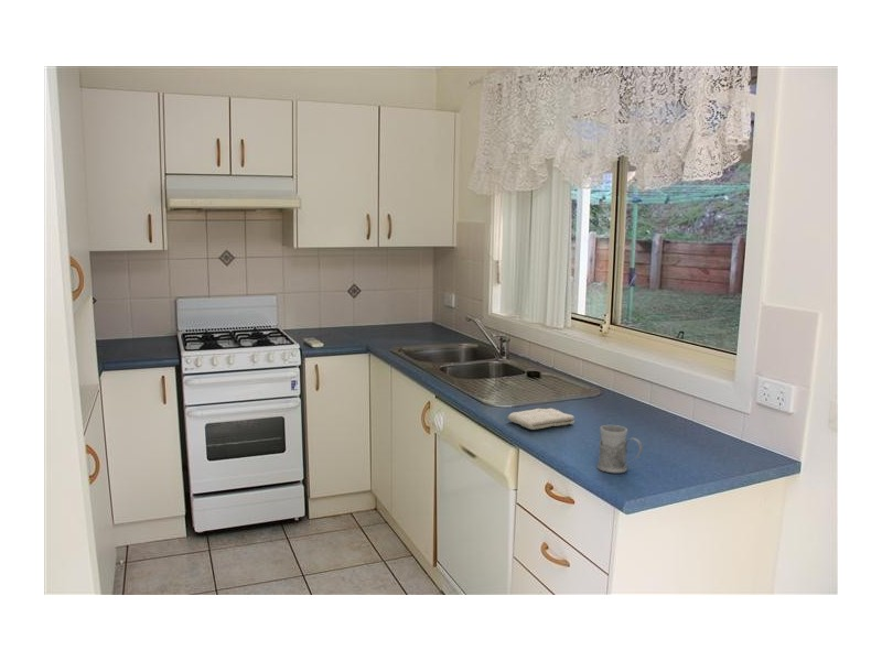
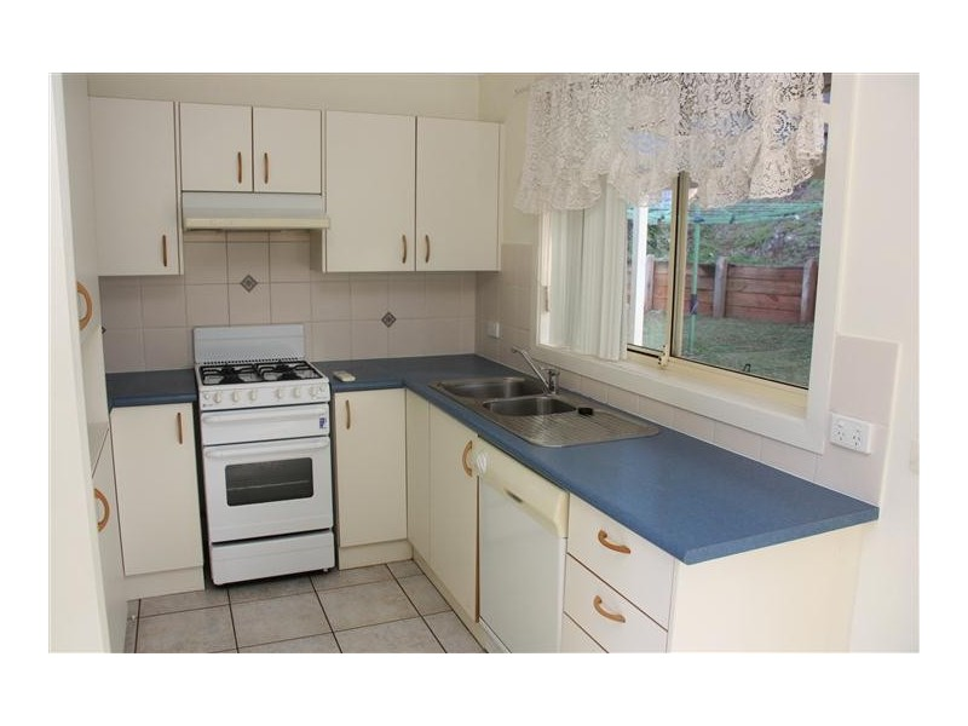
- washcloth (541, 418)
- mug (620, 451)
